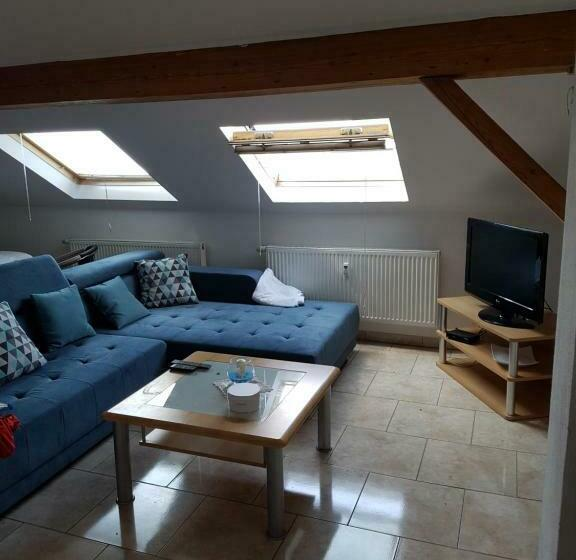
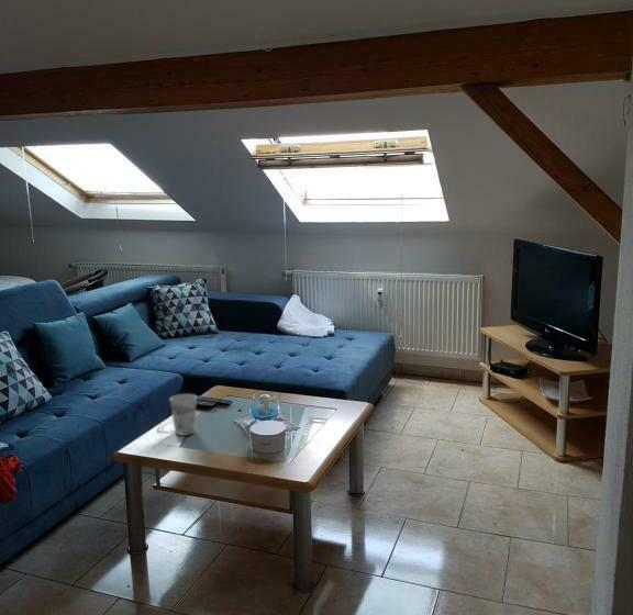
+ cup (184, 415)
